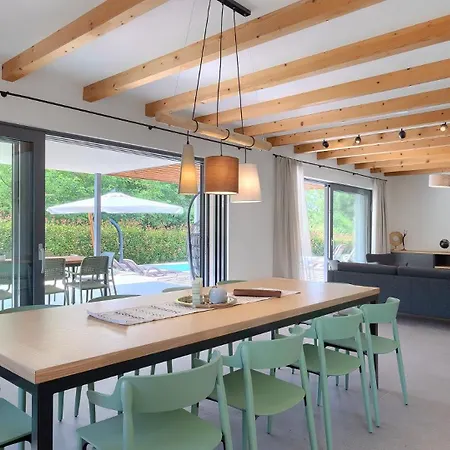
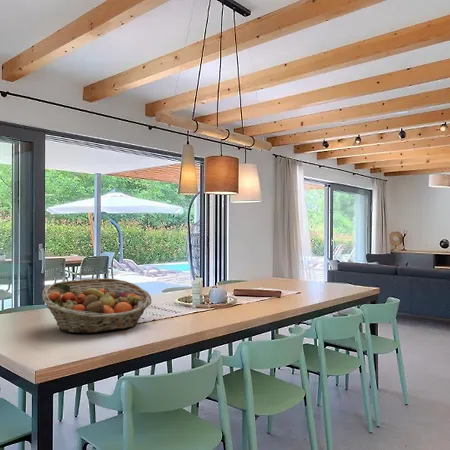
+ fruit basket (98, 303)
